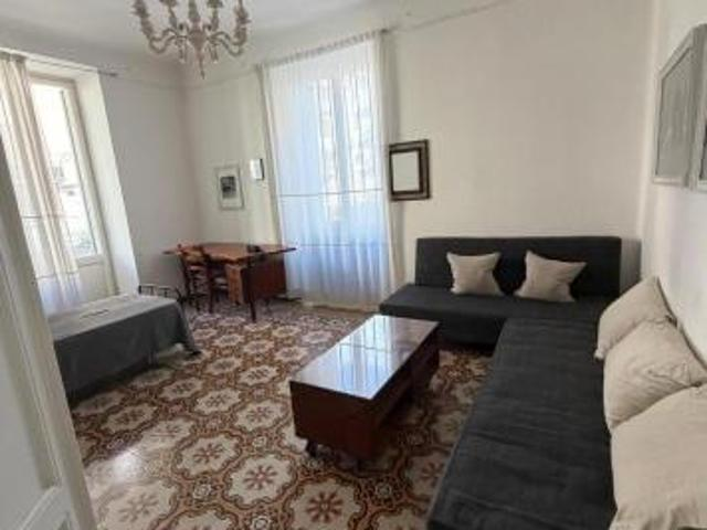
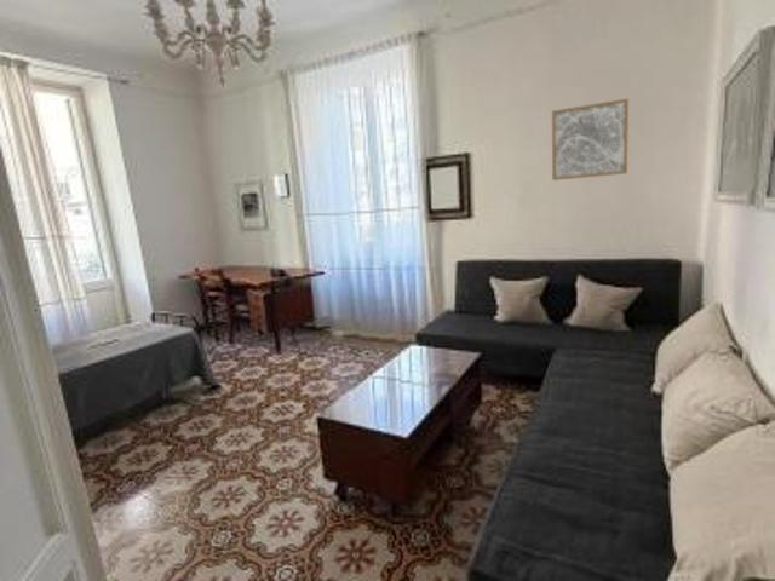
+ wall art (589, 142)
